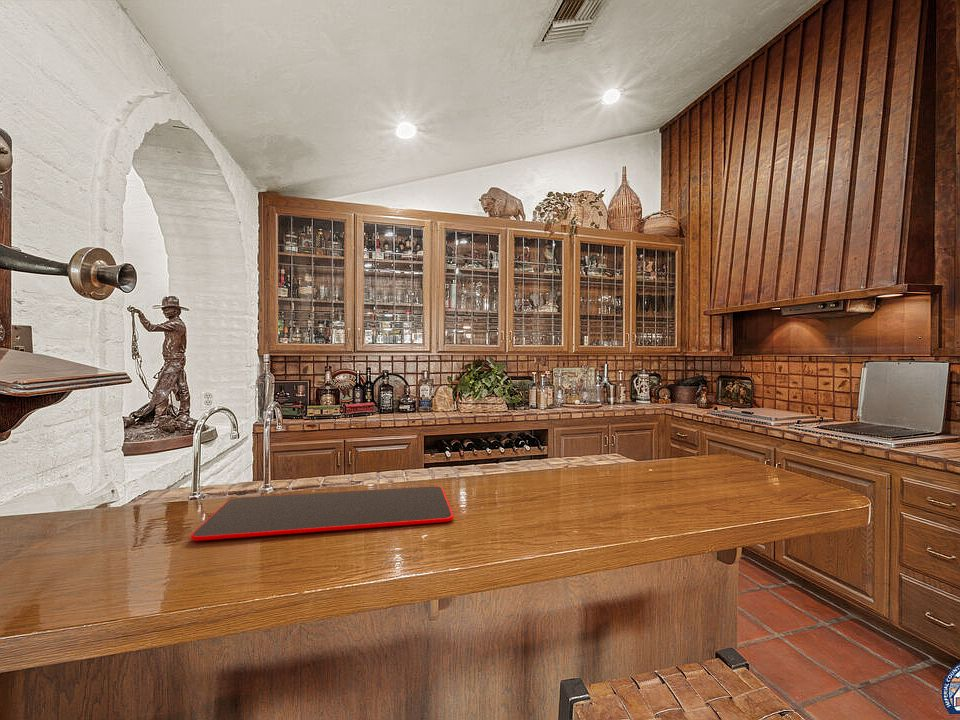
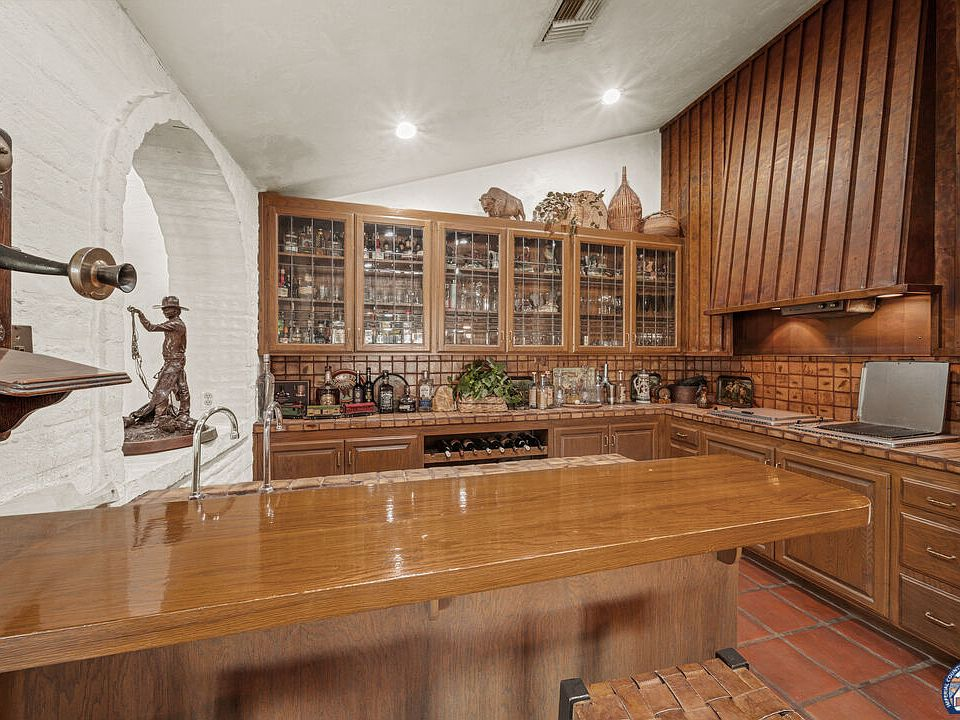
- cutting board (335, 509)
